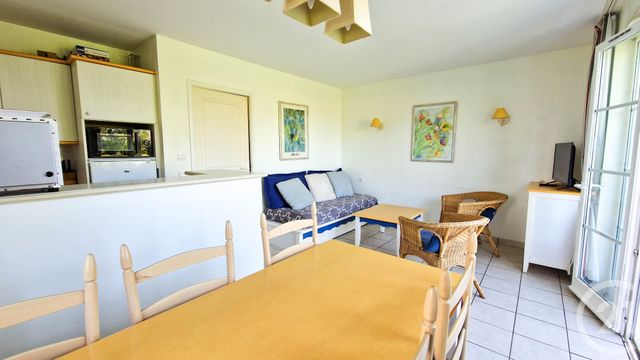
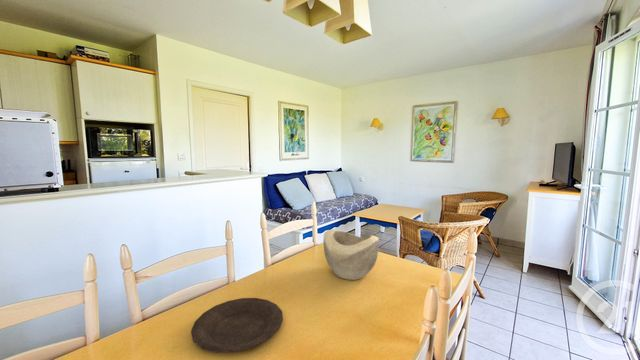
+ plate (239, 324)
+ decorative bowl (350, 253)
